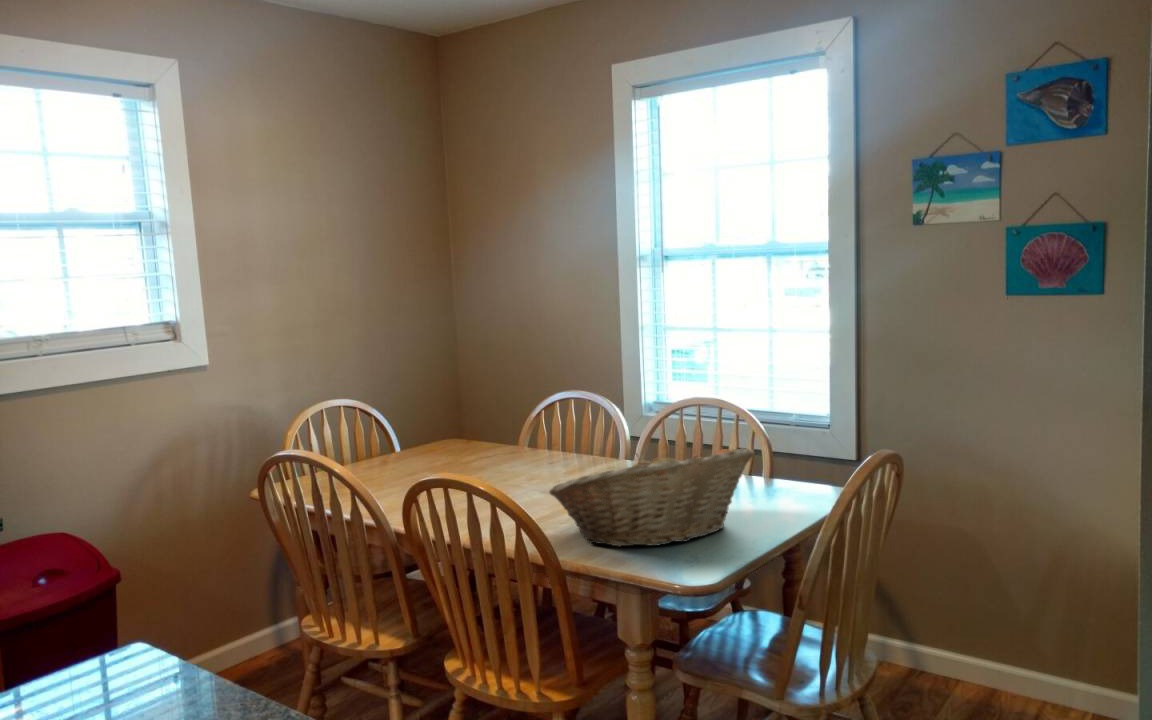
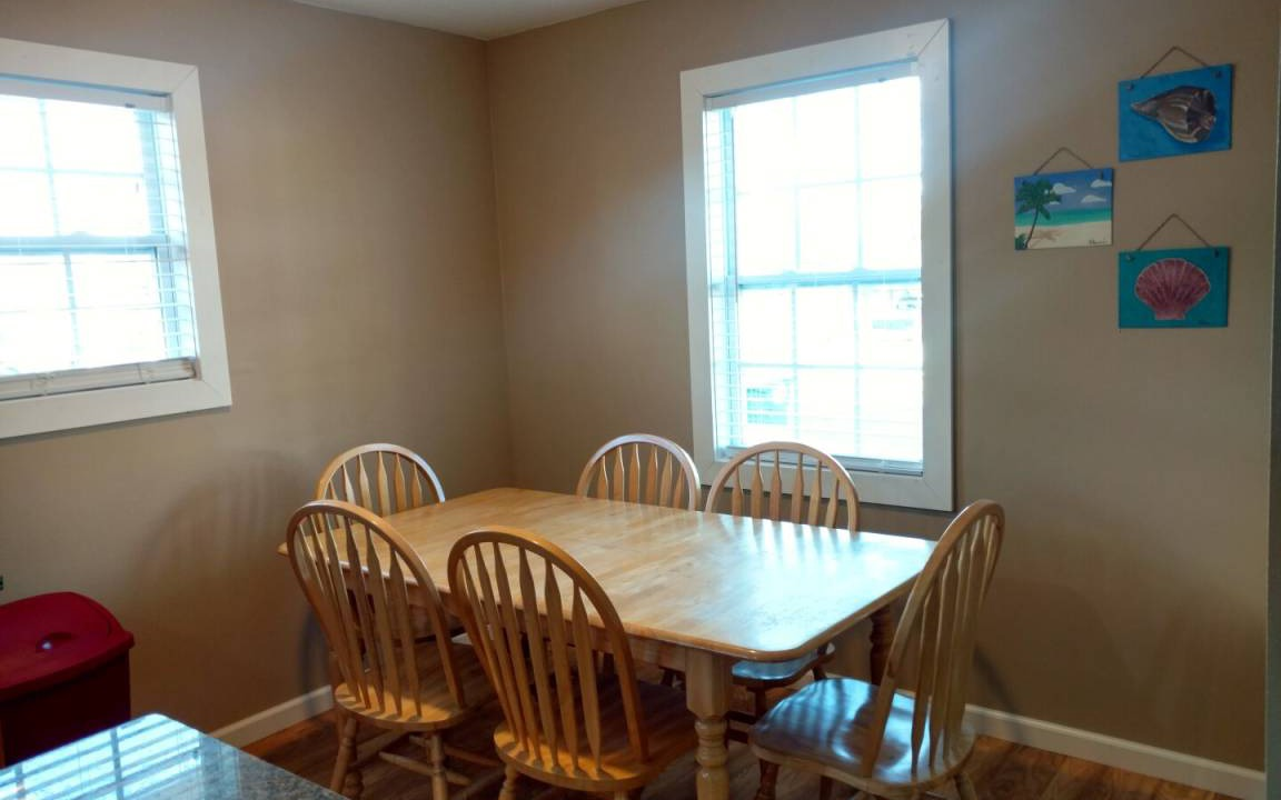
- fruit basket (653, 488)
